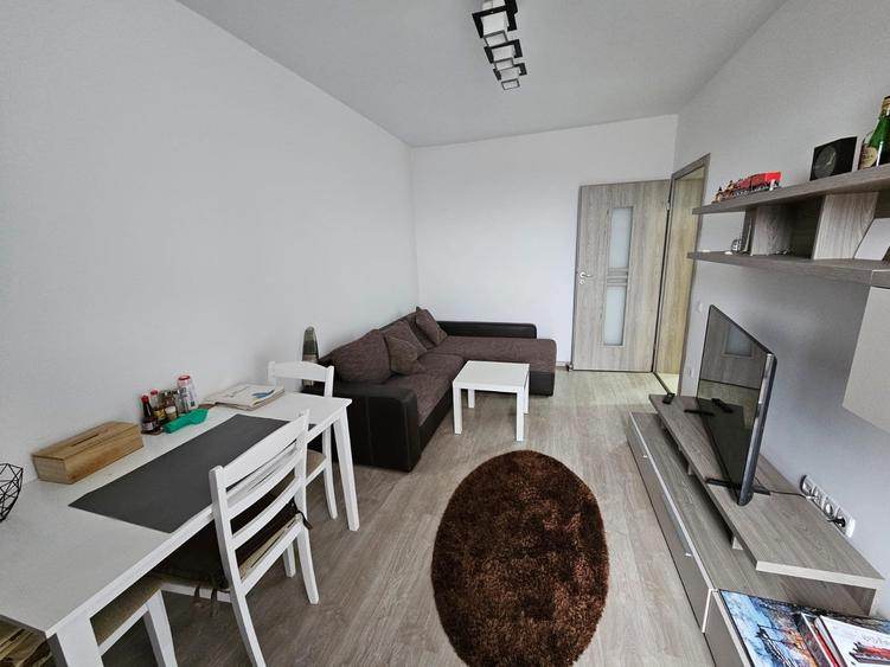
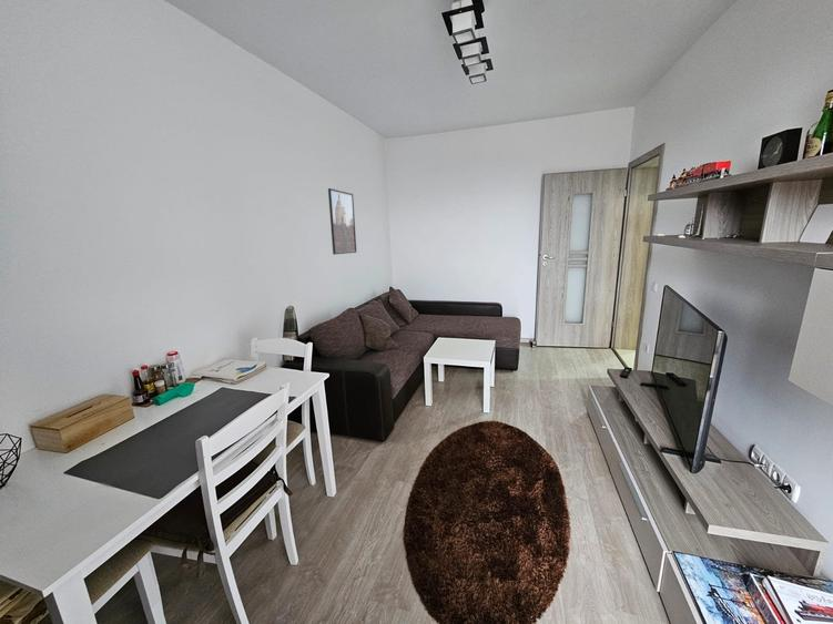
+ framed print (343, 223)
